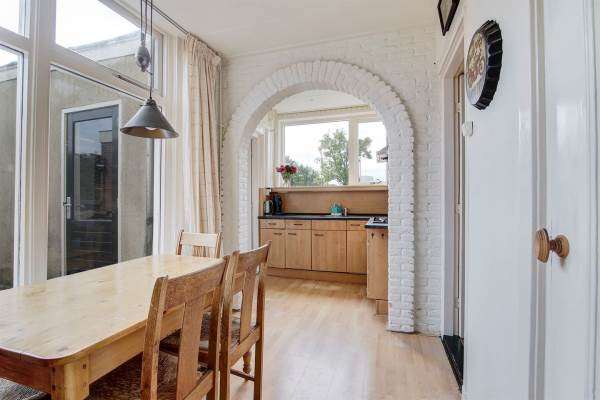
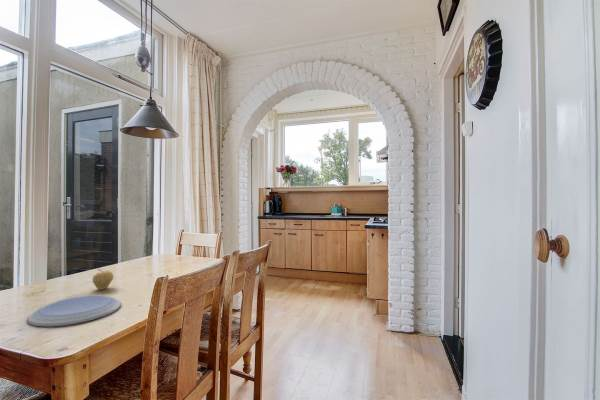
+ plate (77, 306)
+ fruit (103, 278)
